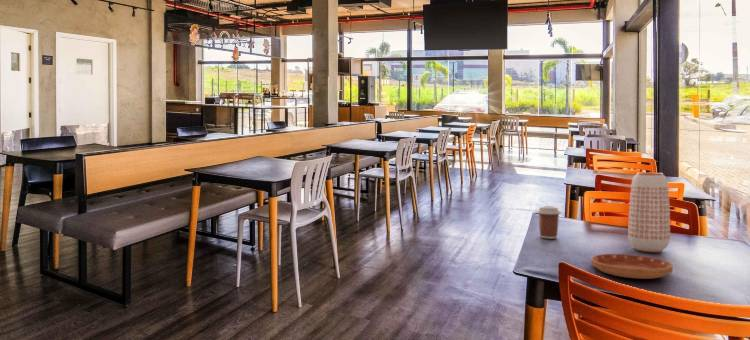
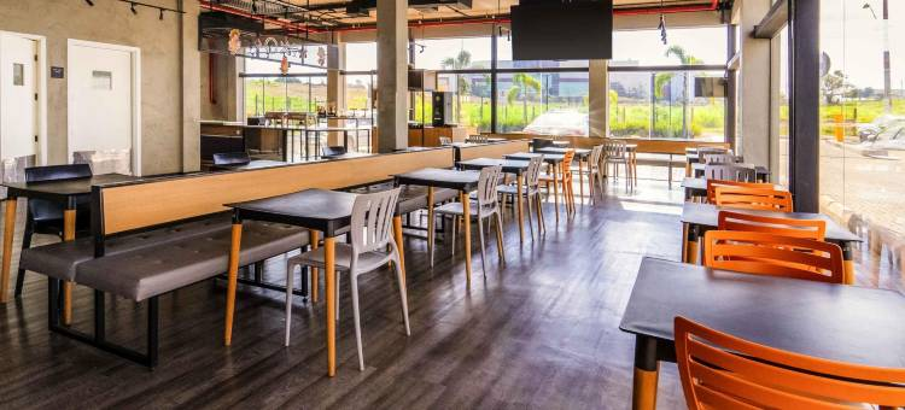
- planter (649, 211)
- saucer (630, 266)
- coffee cup (548, 221)
